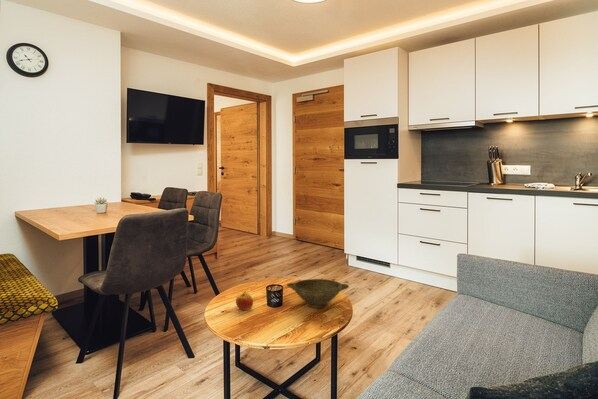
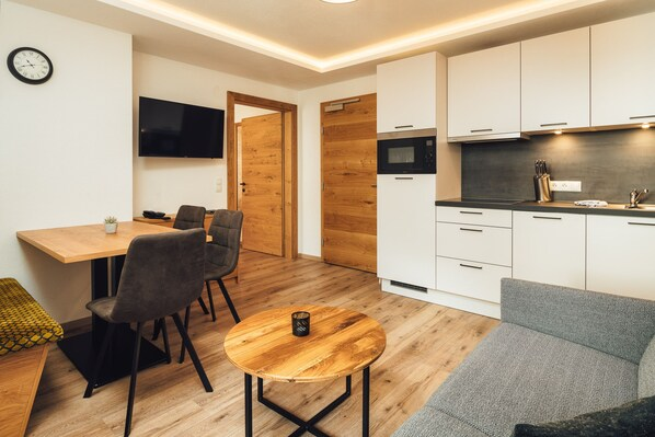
- apple (244, 300)
- bowl (317, 294)
